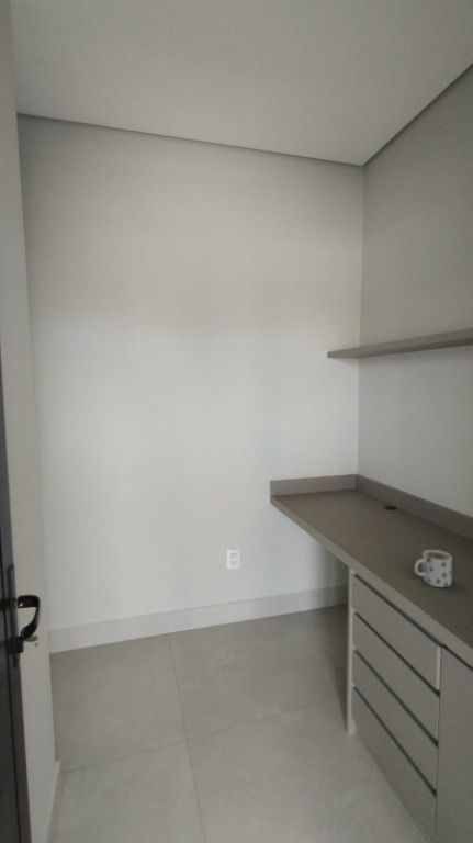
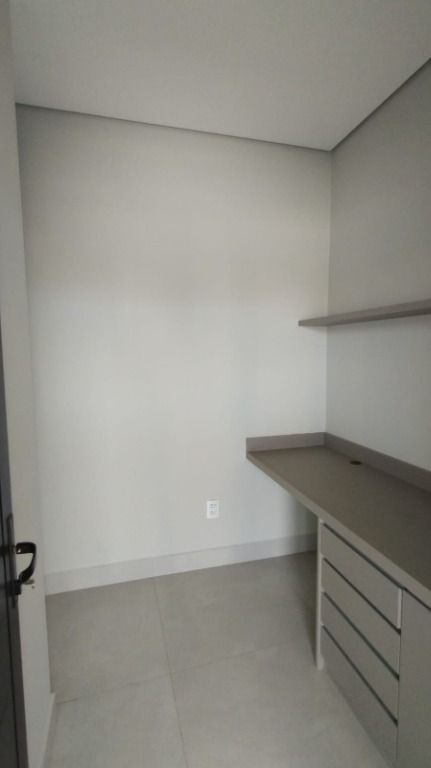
- mug (431, 567)
